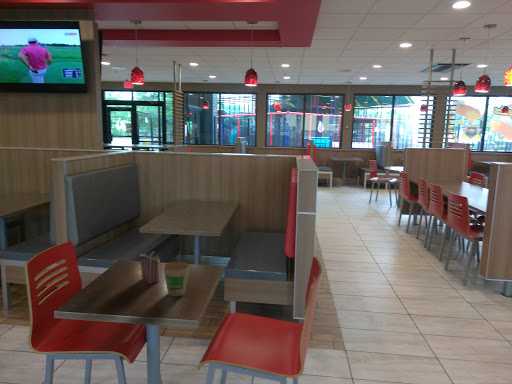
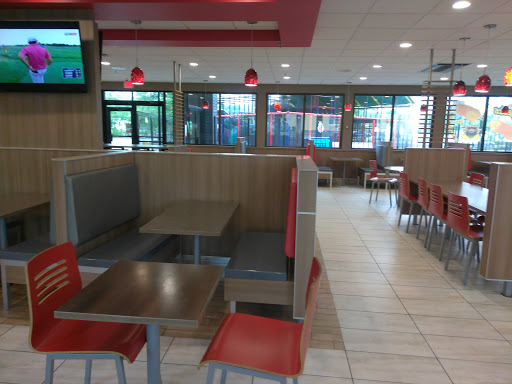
- paper cup (176, 279)
- french fries (150, 266)
